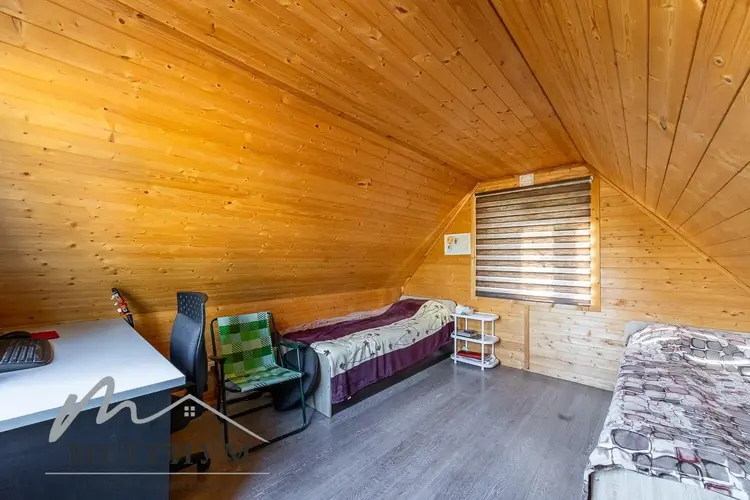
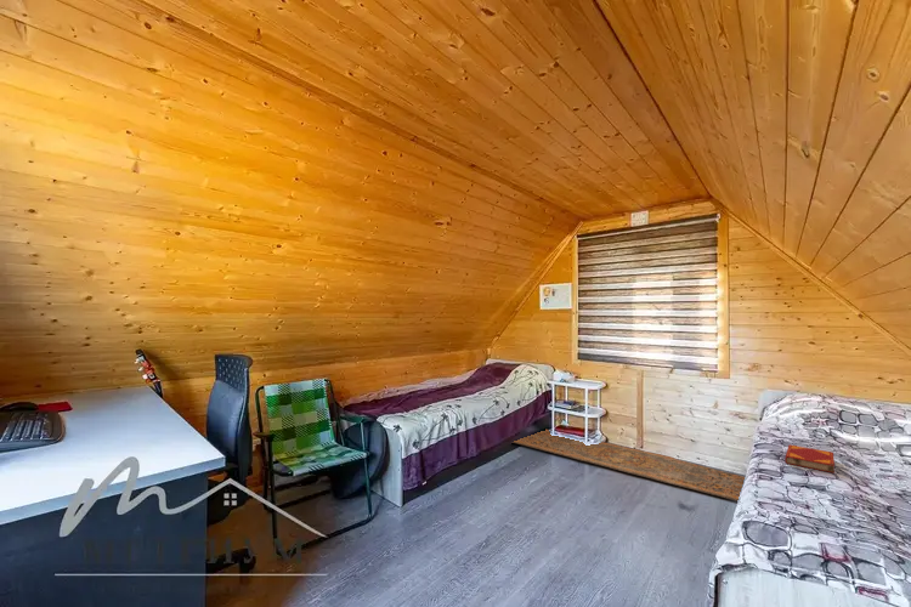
+ rug (622, 456)
+ hardback book (809, 458)
